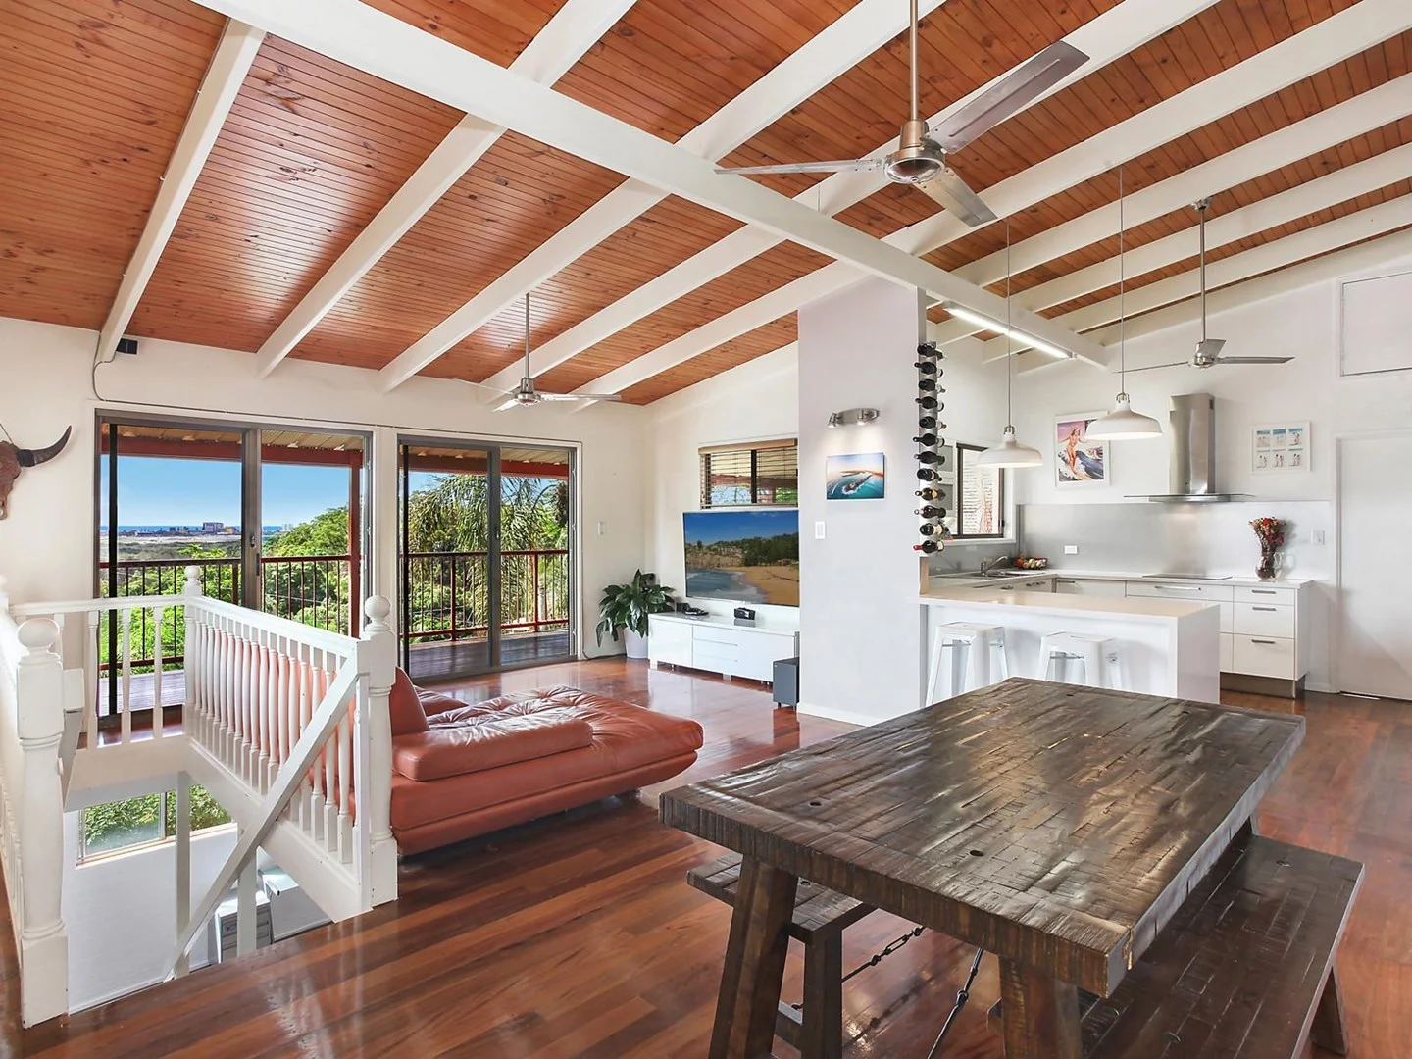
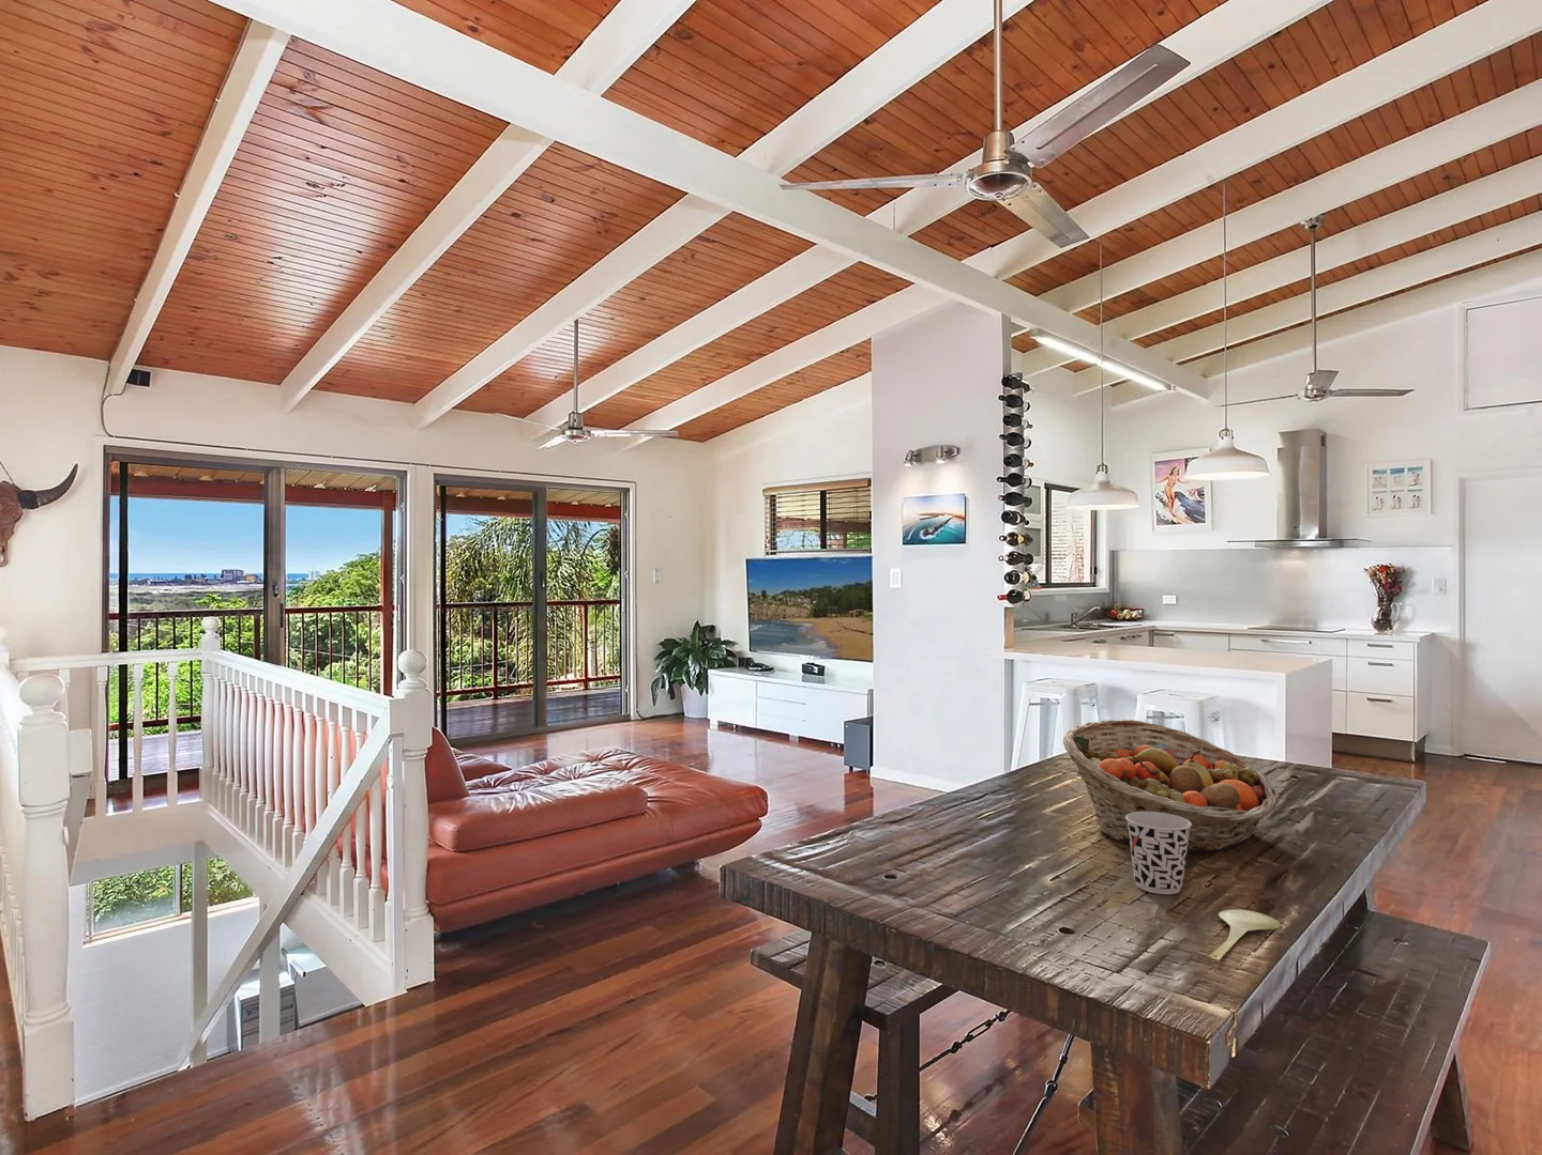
+ fruit basket (1166, 780)
+ spoon (1236, 933)
+ cup (1157, 853)
